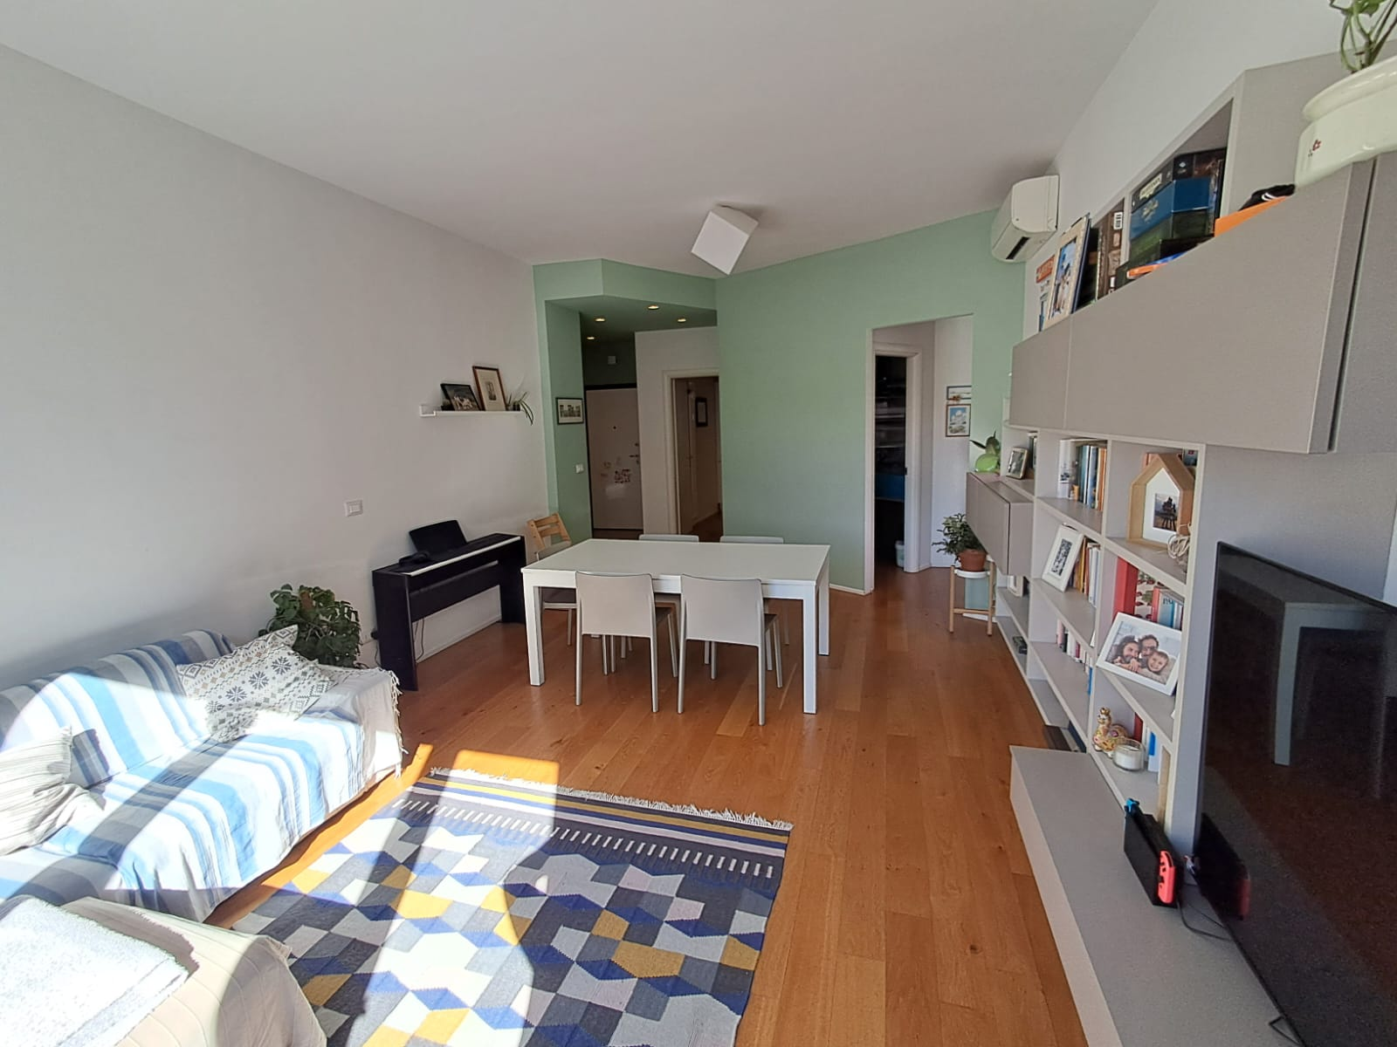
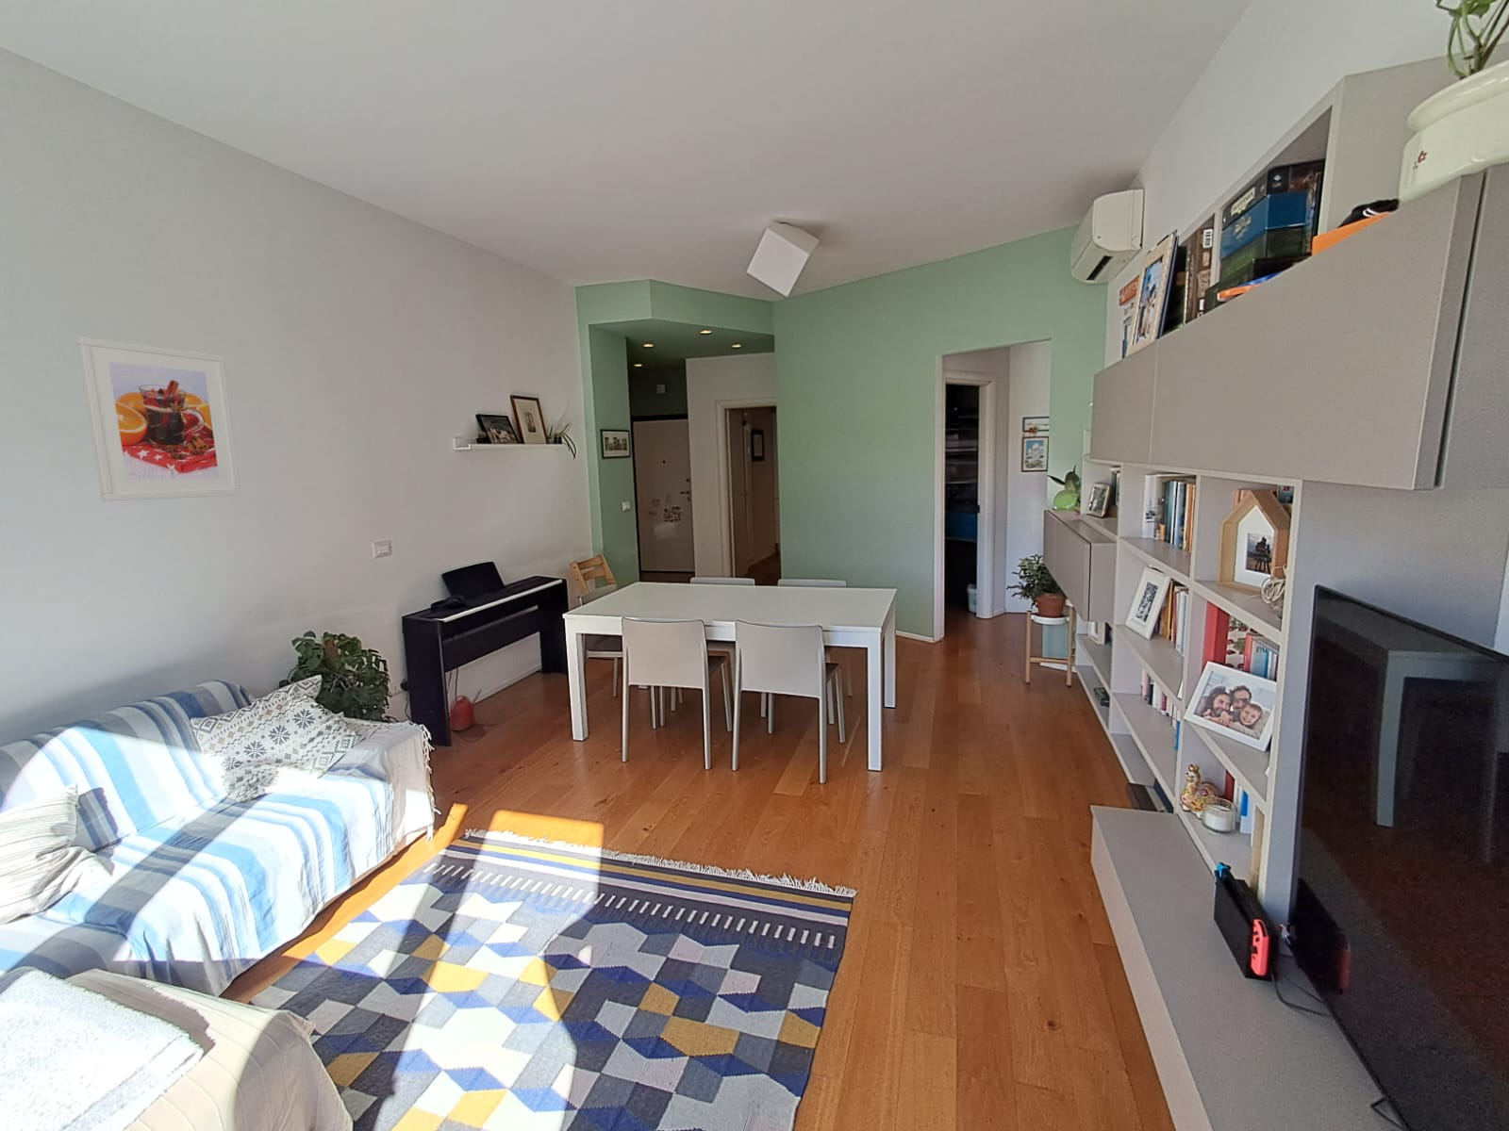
+ watering can (466, 707)
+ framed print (166, 423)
